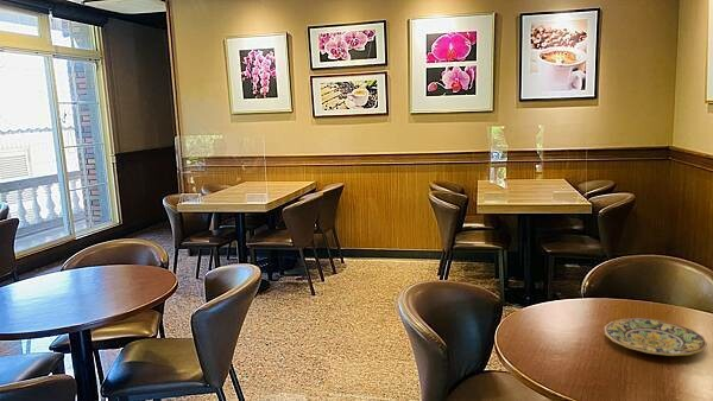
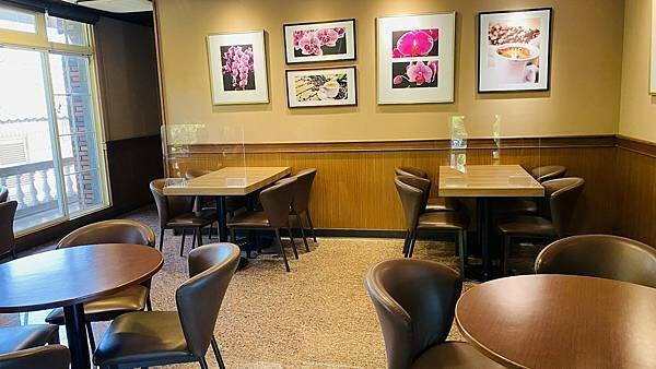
- plate (652, 339)
